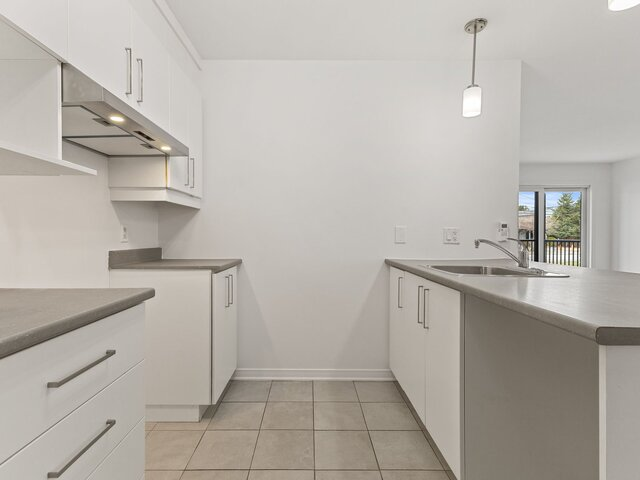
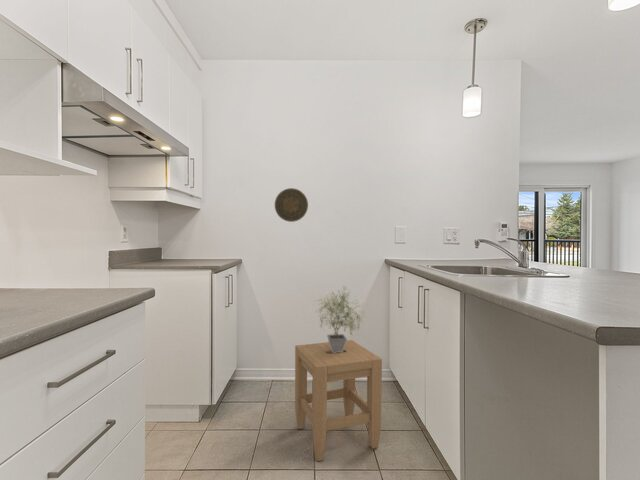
+ stool (335, 394)
+ potted plant (339, 316)
+ decorative plate (291, 204)
